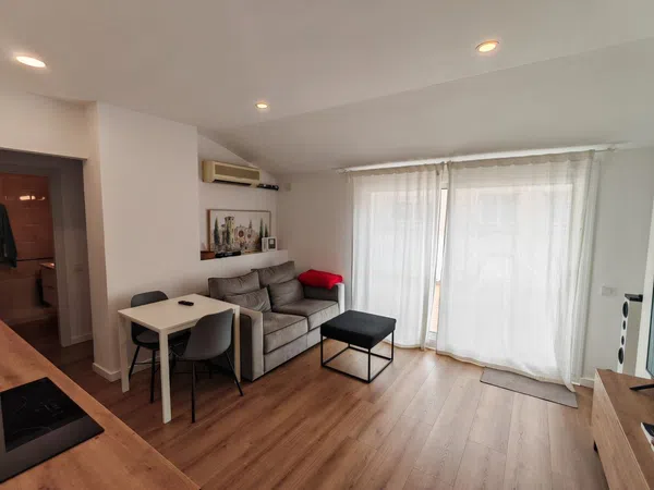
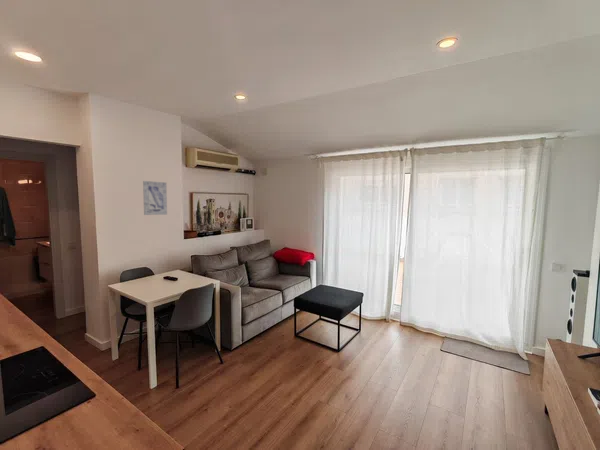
+ wall art (155, 198)
